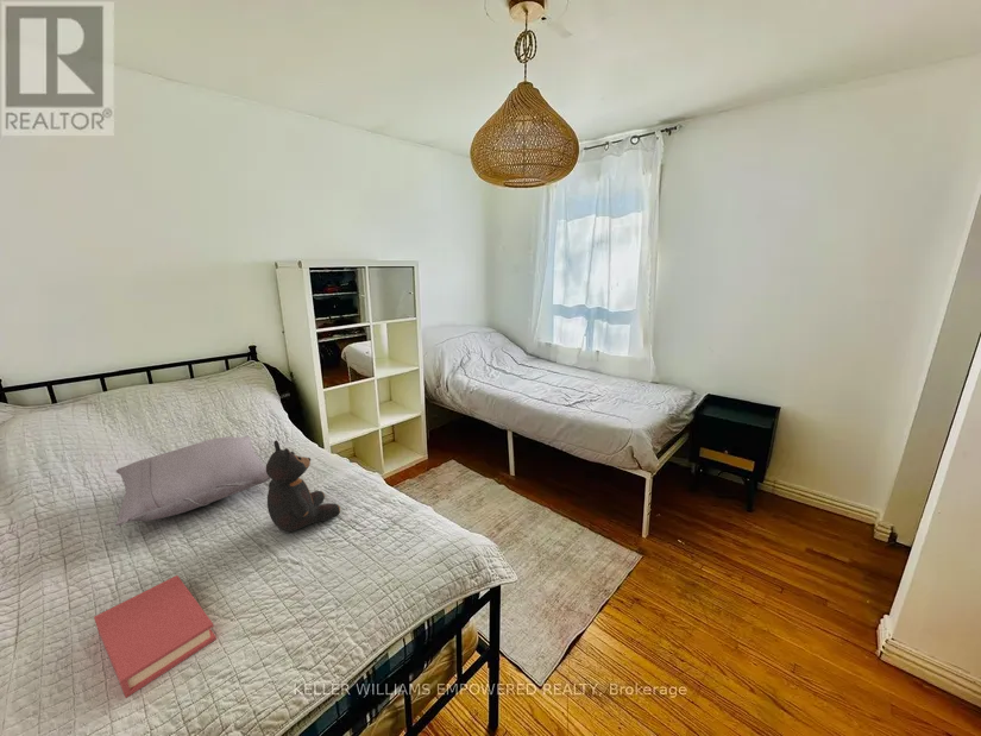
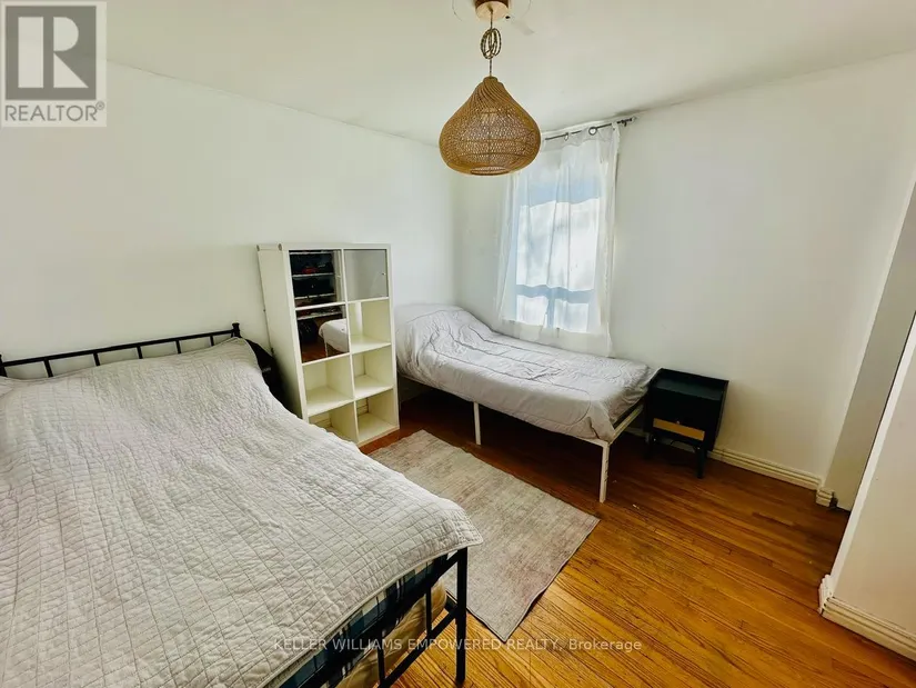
- book (155, 628)
- pillow (195, 473)
- teddy bear (300, 480)
